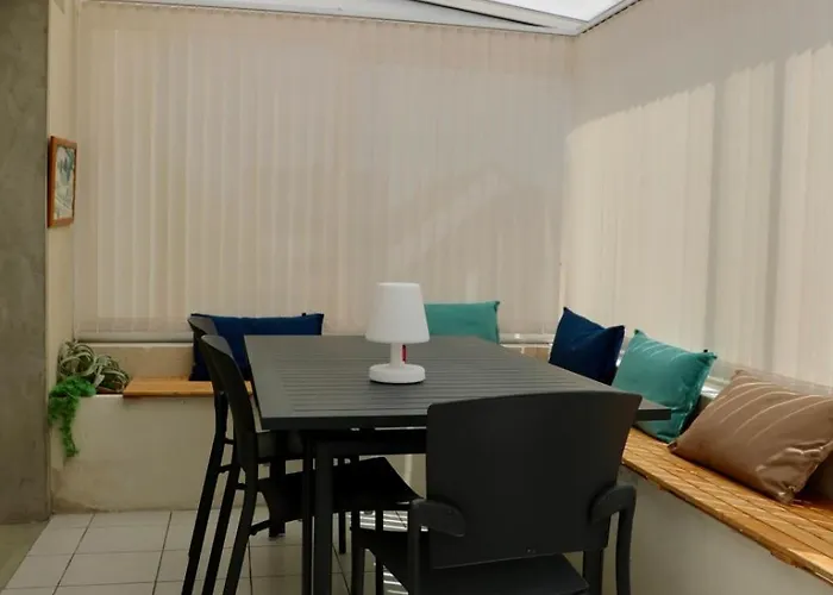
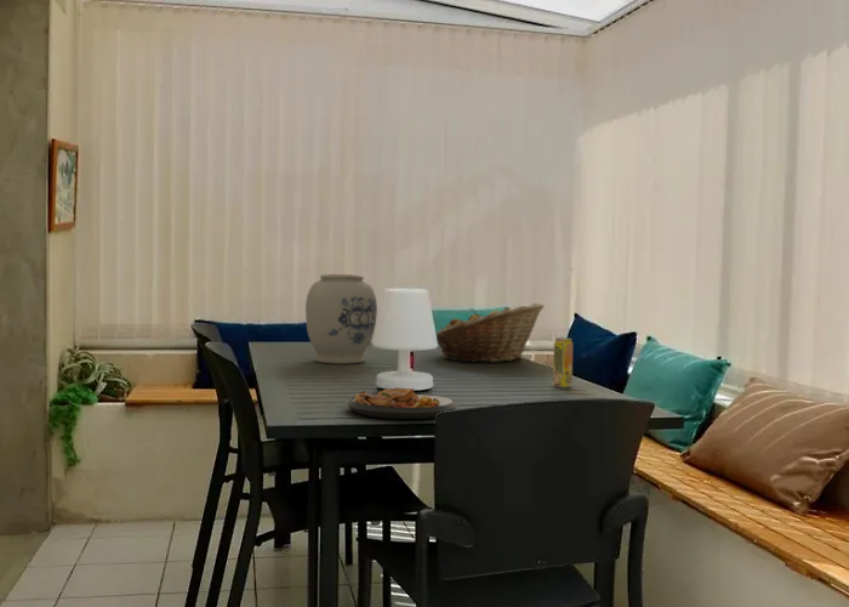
+ plate (401, 401)
+ vase (341, 317)
+ beverage can (563, 362)
+ fruit basket (489, 330)
